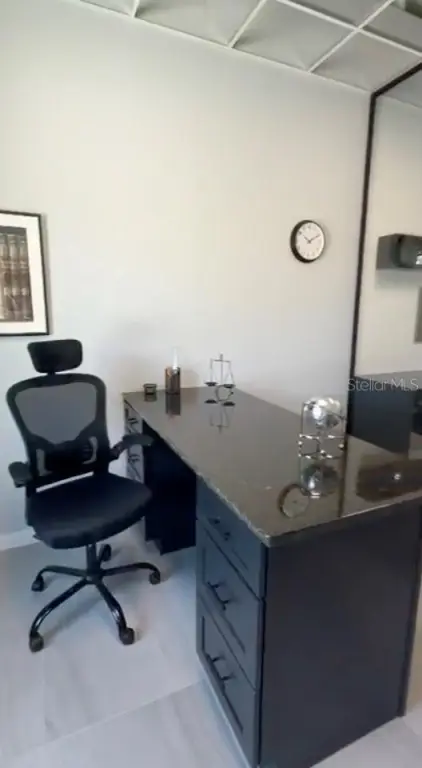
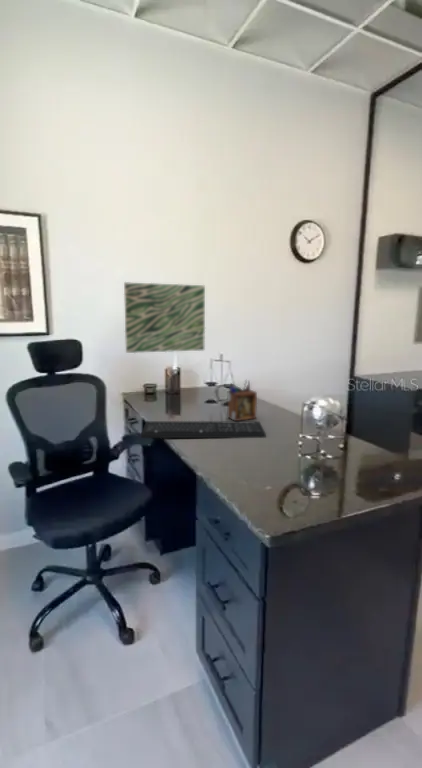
+ wall art (166, 318)
+ keyboard (203, 429)
+ desk organizer (241, 399)
